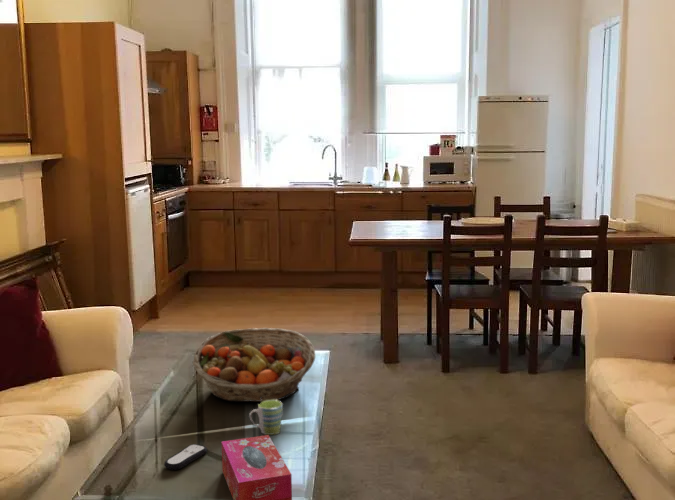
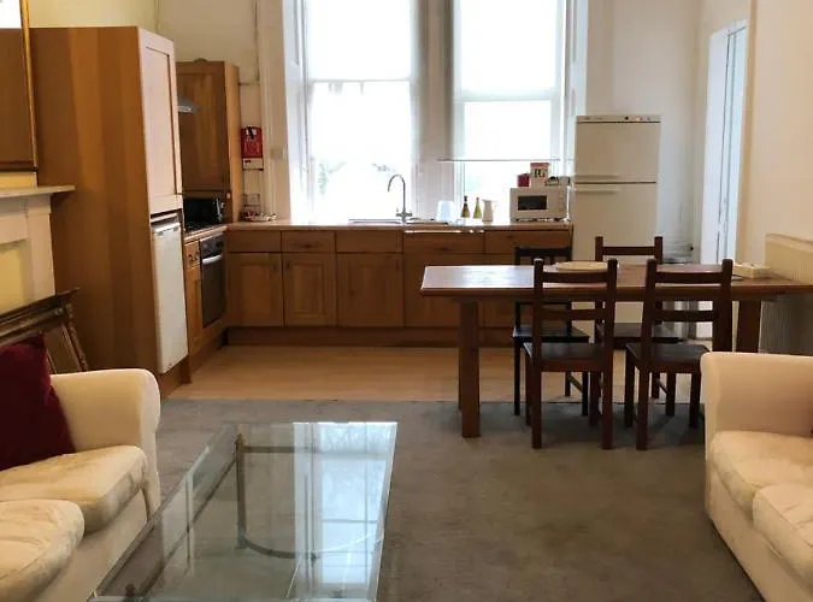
- mug (266, 417)
- fruit basket (254, 364)
- tissue box (255, 472)
- remote control (185, 456)
